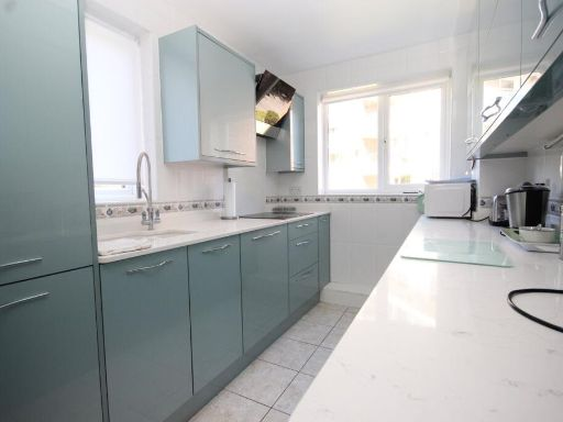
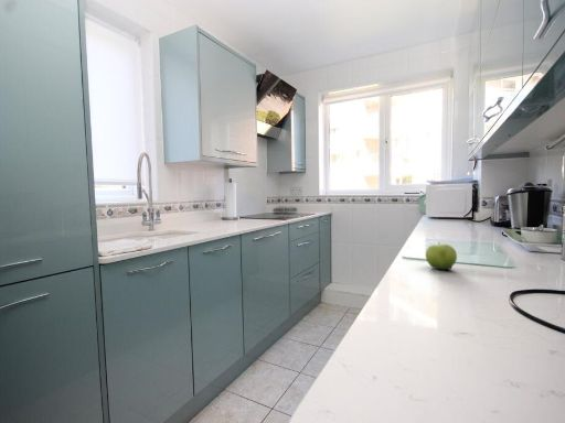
+ fruit (440, 256)
